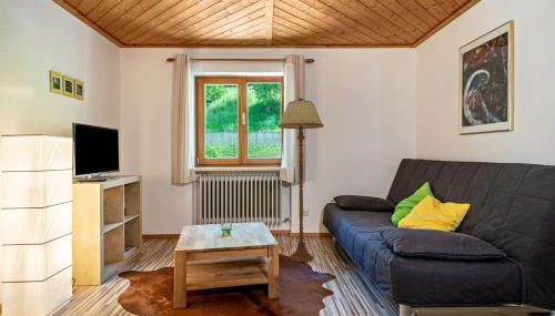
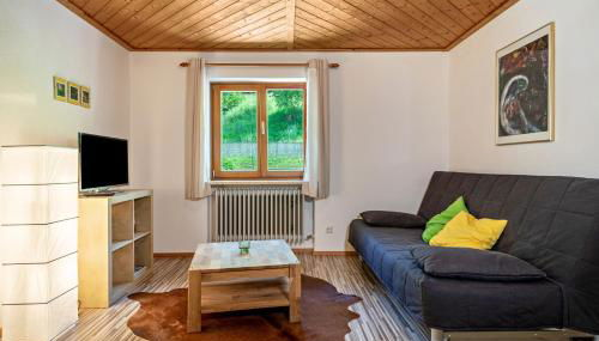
- floor lamp (301, 177)
